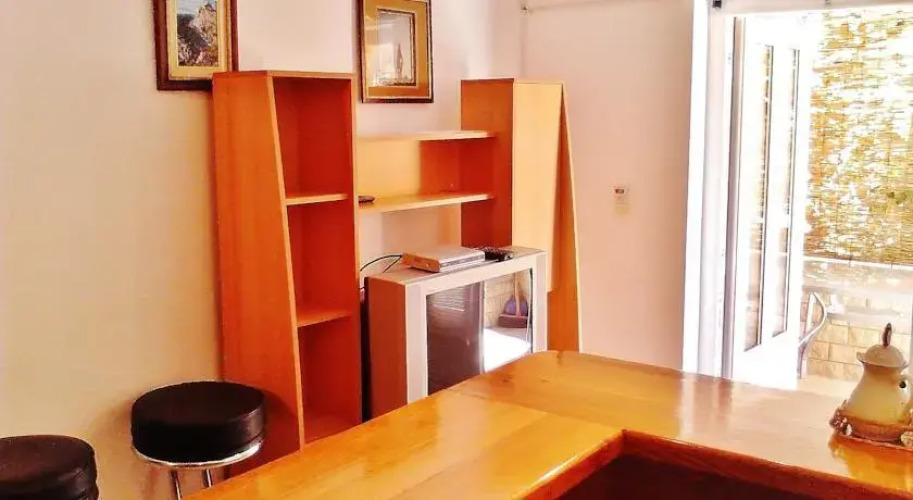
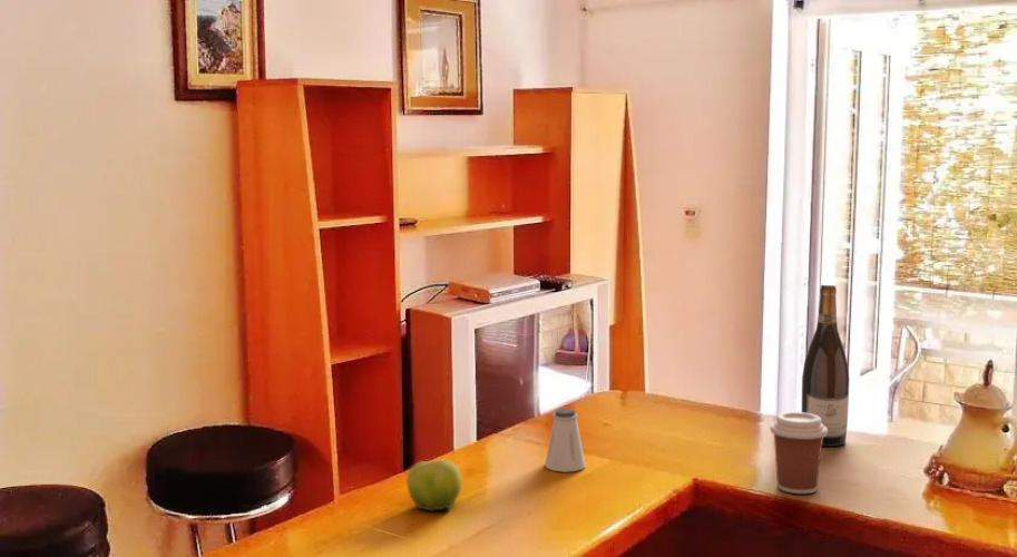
+ wine bottle (825, 363)
+ coffee cup (798, 452)
+ saltshaker (565, 438)
+ fruit (434, 482)
